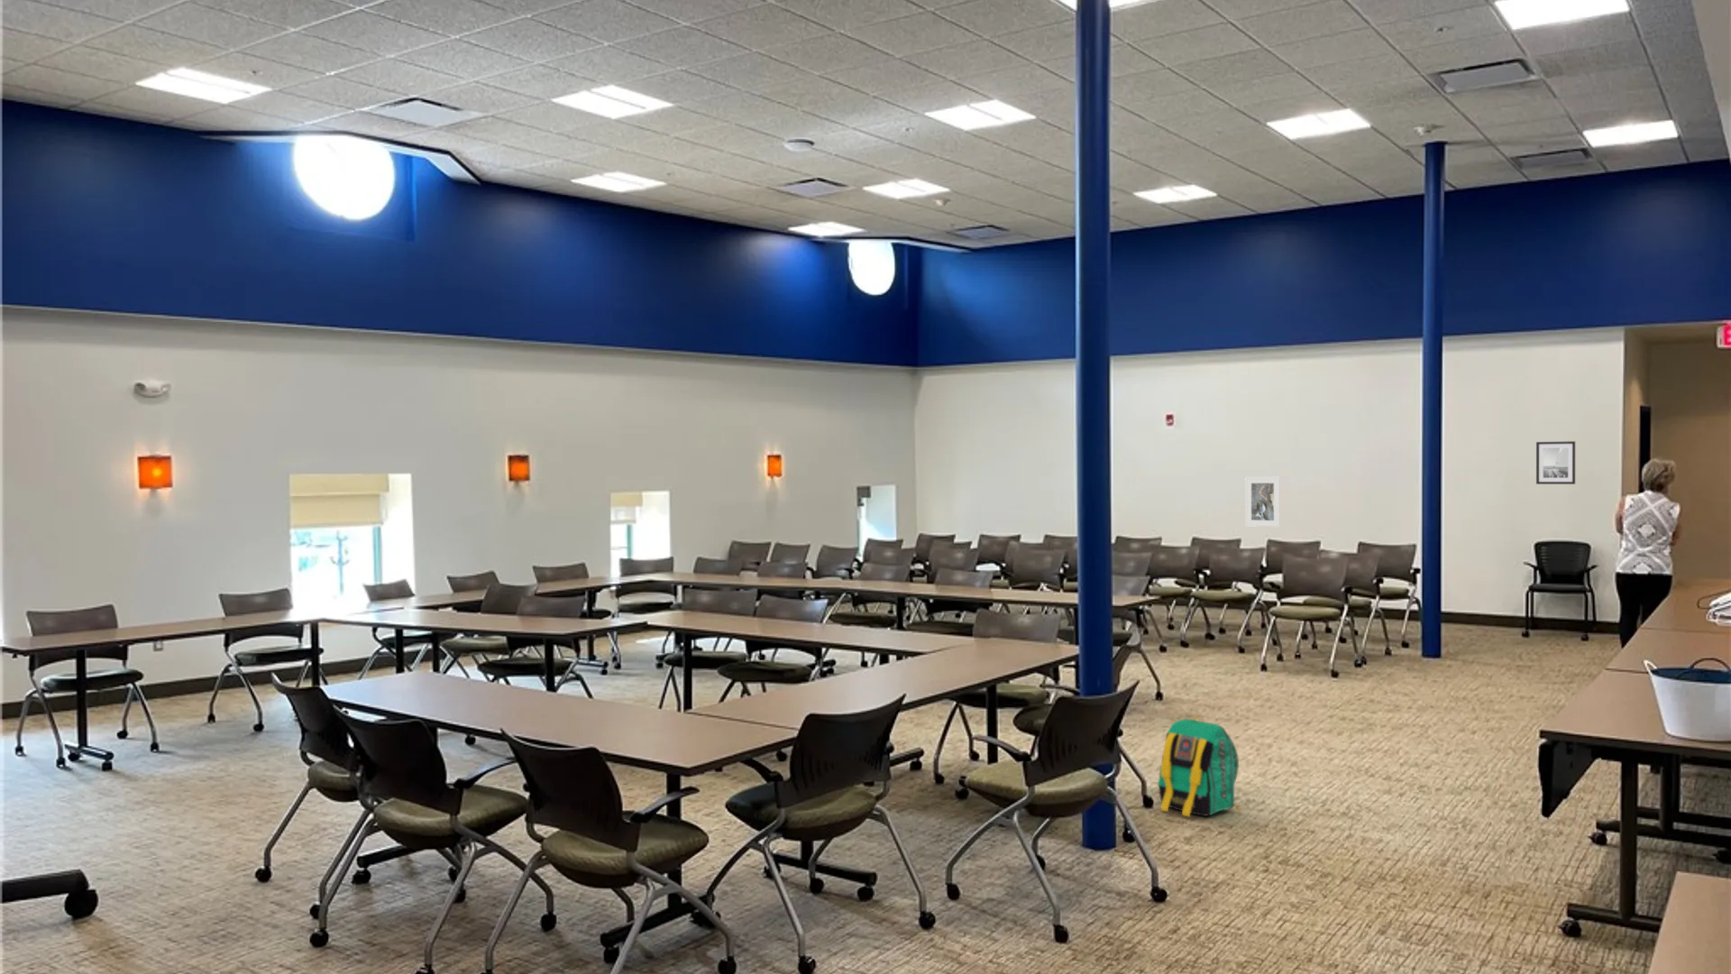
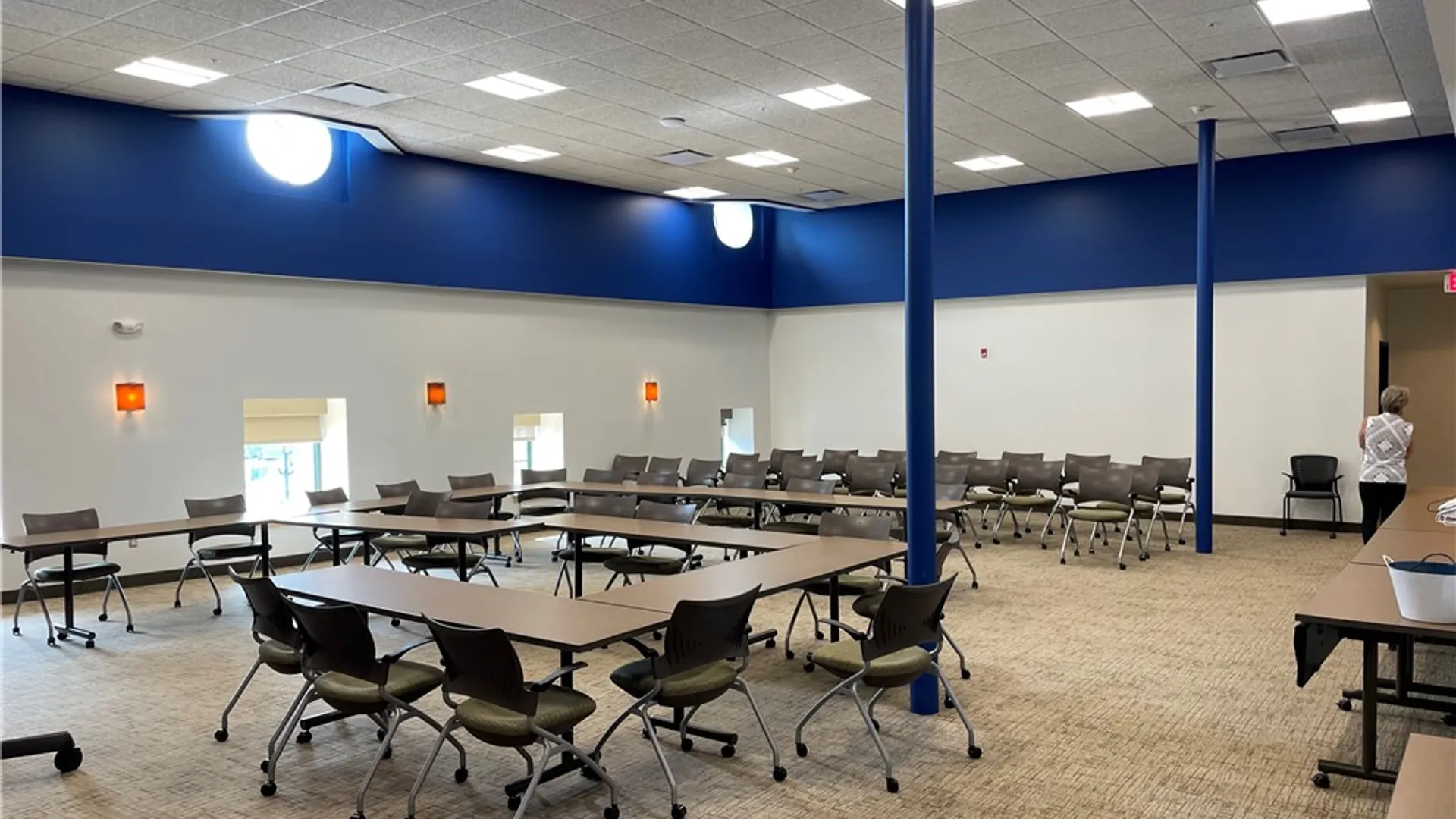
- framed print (1263, 502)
- backpack (1198, 762)
- wall art (1555, 463)
